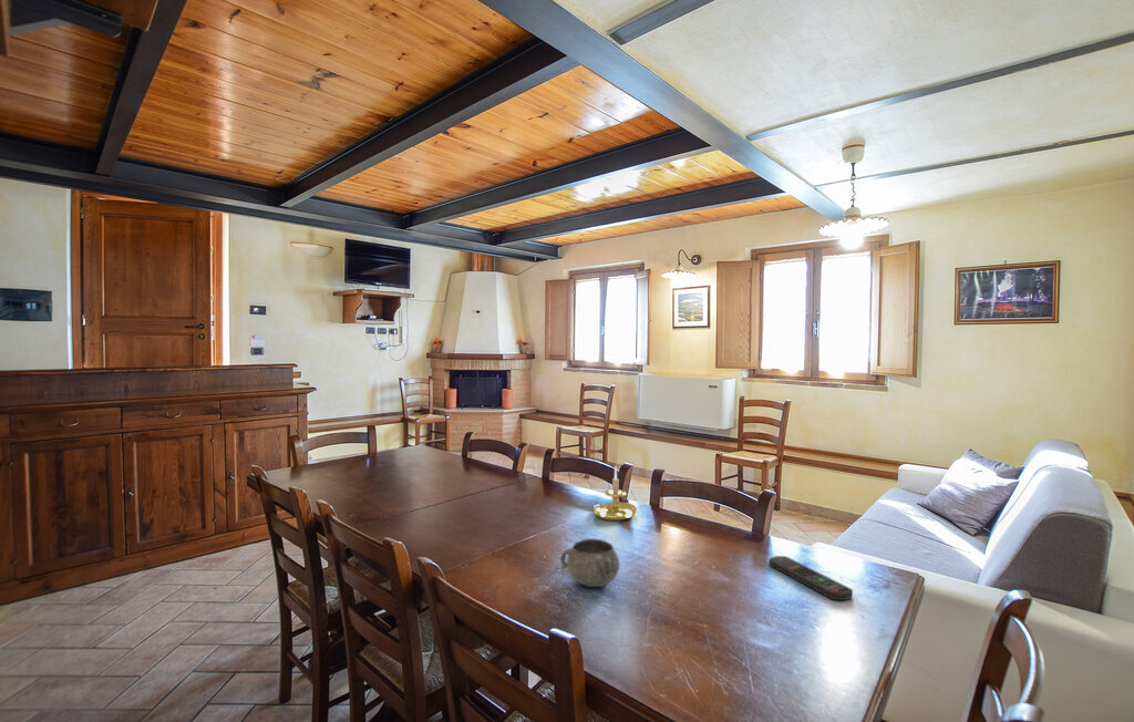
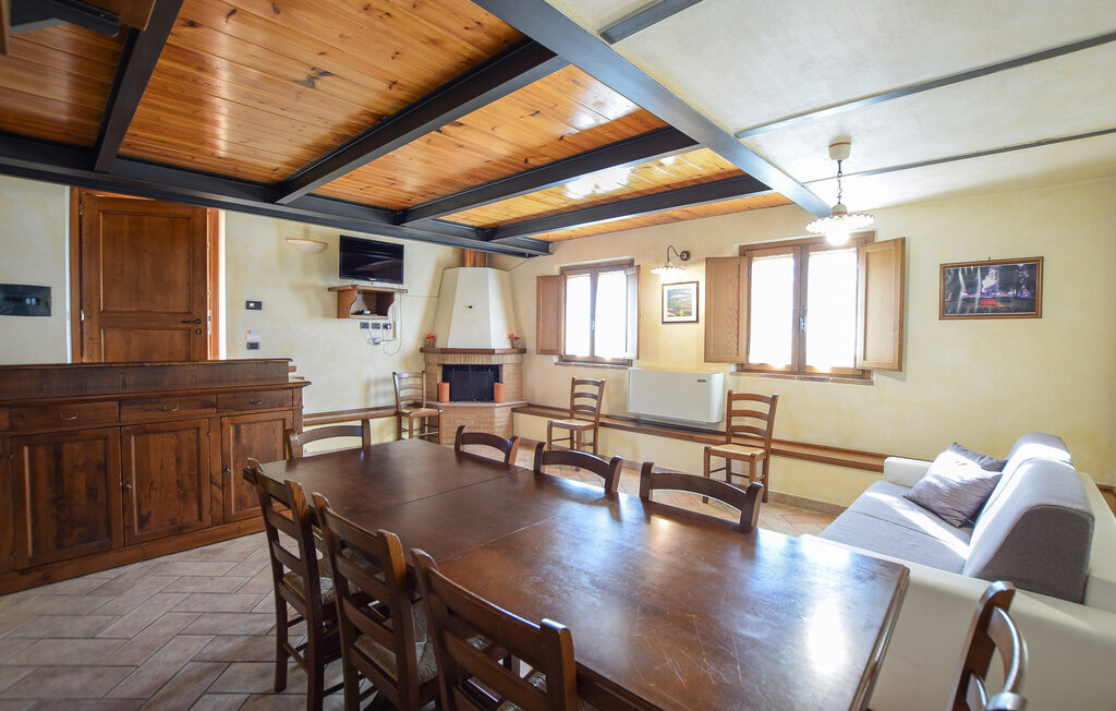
- decorative bowl (591, 563)
- remote control (807, 576)
- candle holder (612, 491)
